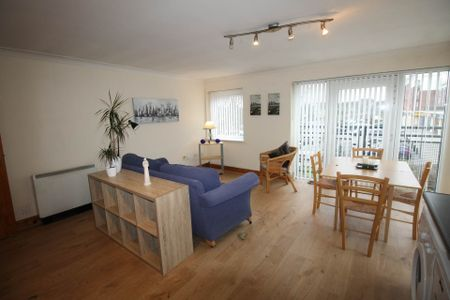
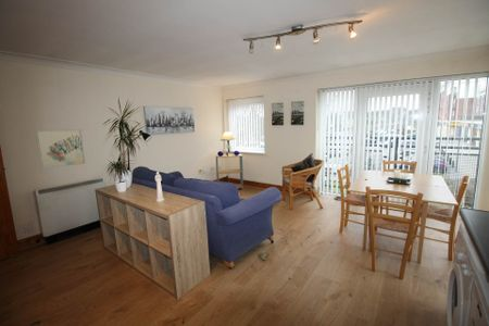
+ wall art (61, 148)
